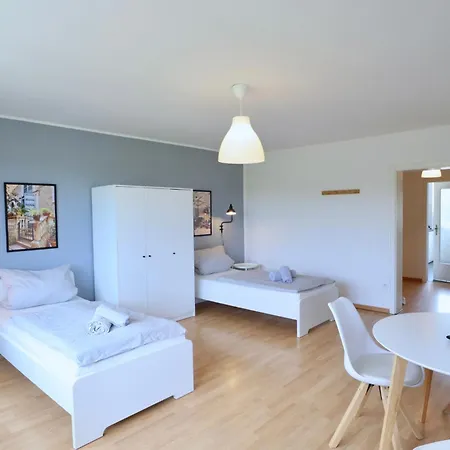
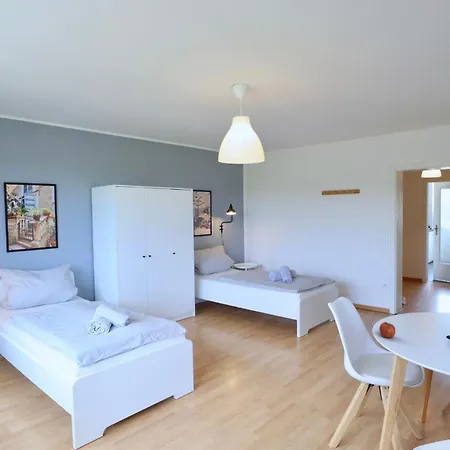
+ fruit (387, 329)
